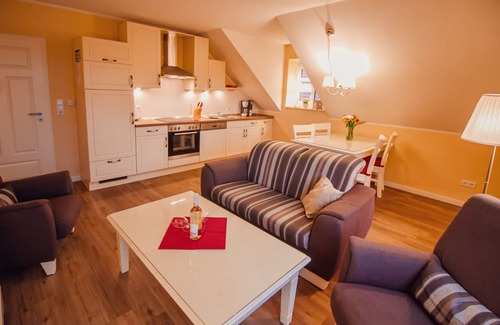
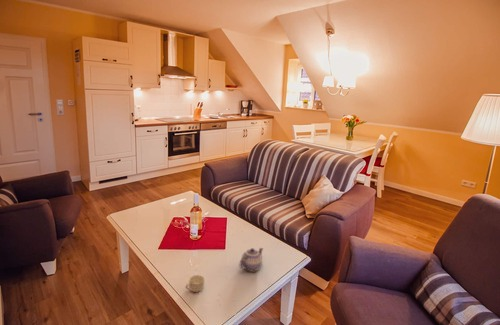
+ cup (194, 285)
+ teapot (251, 258)
